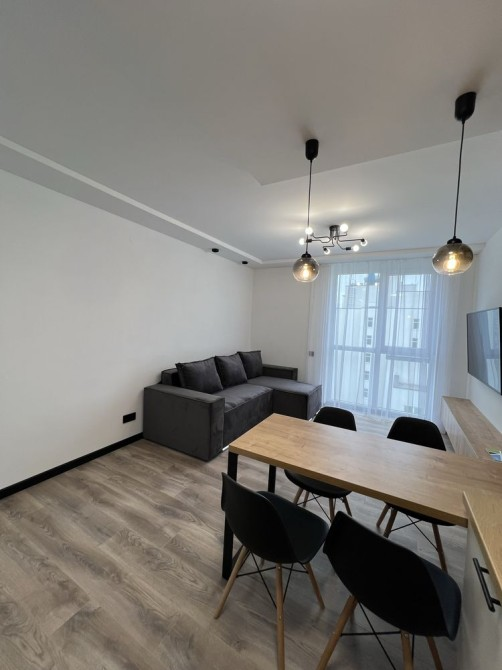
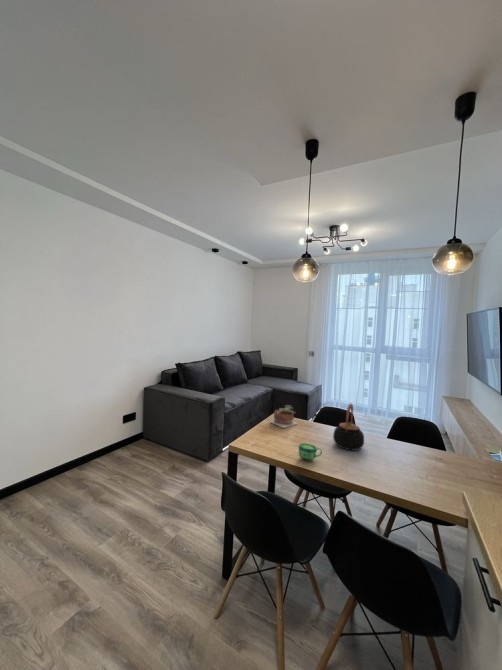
+ succulent plant (284, 414)
+ teapot (349, 423)
+ cup (309, 452)
